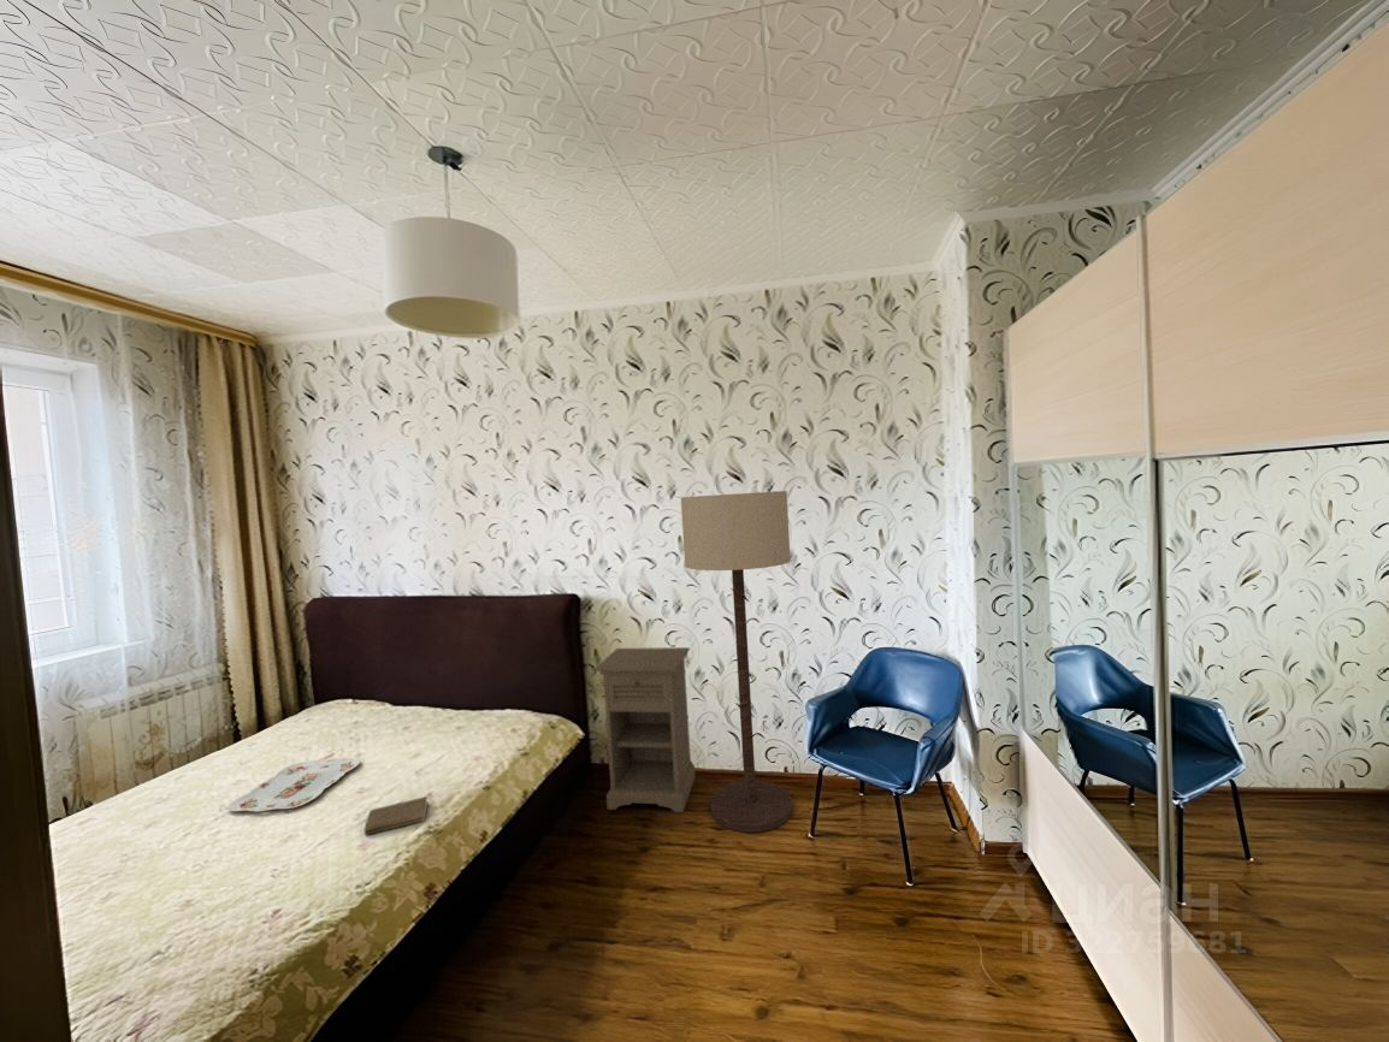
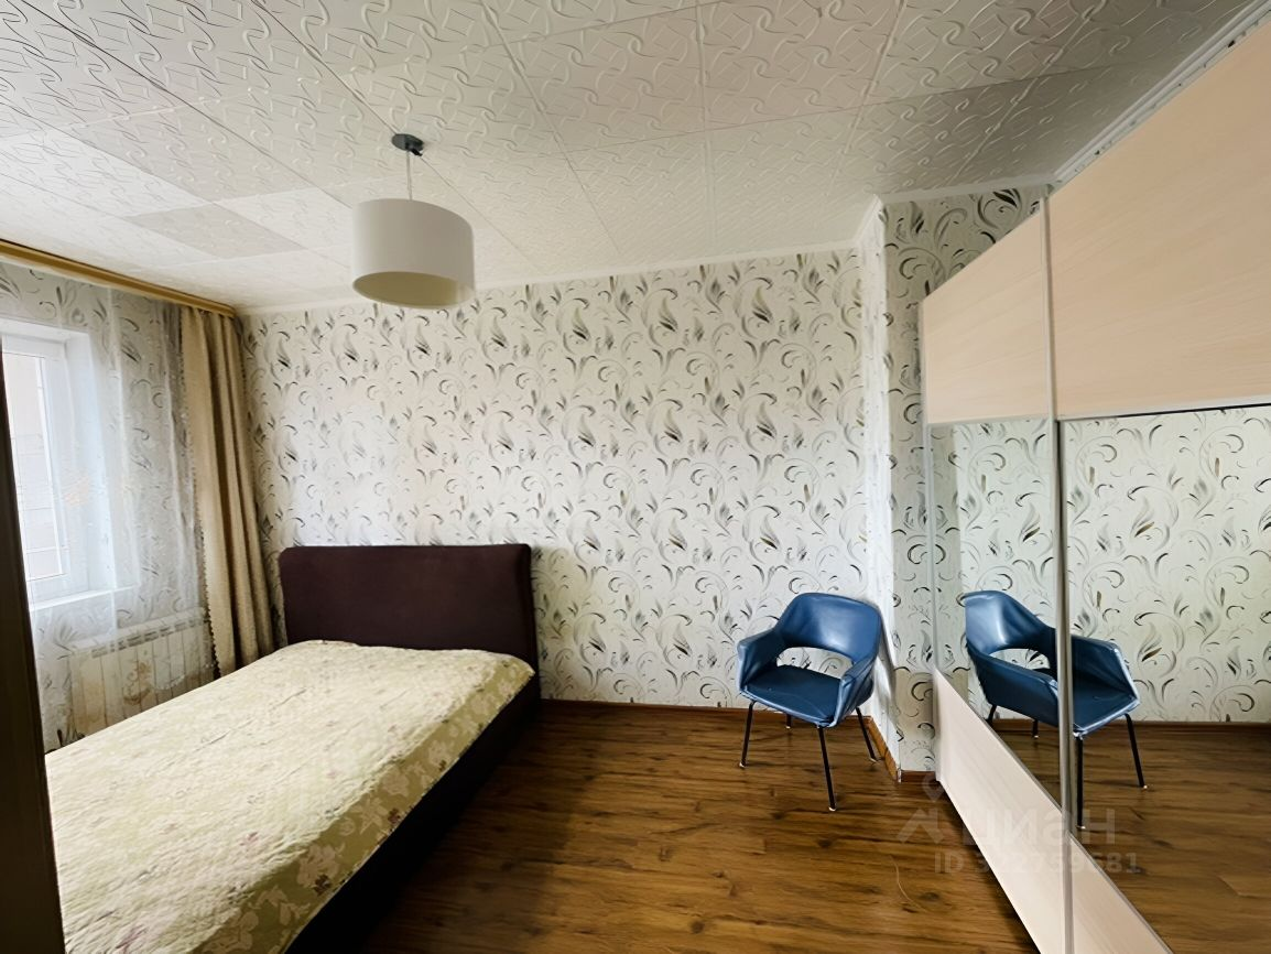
- floor lamp (741, 652)
- serving tray (299, 783)
- book (397, 817)
- nightstand (648, 726)
